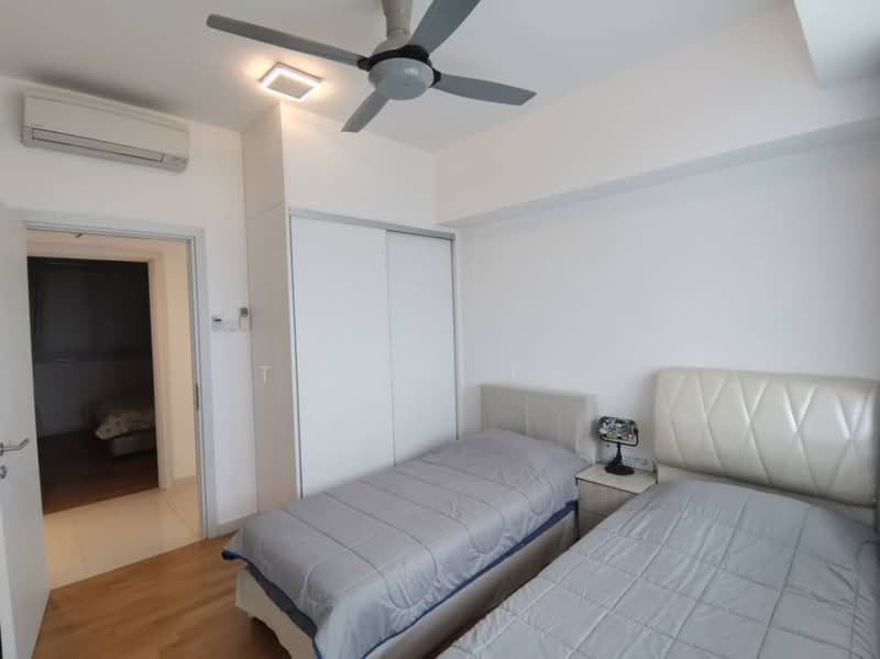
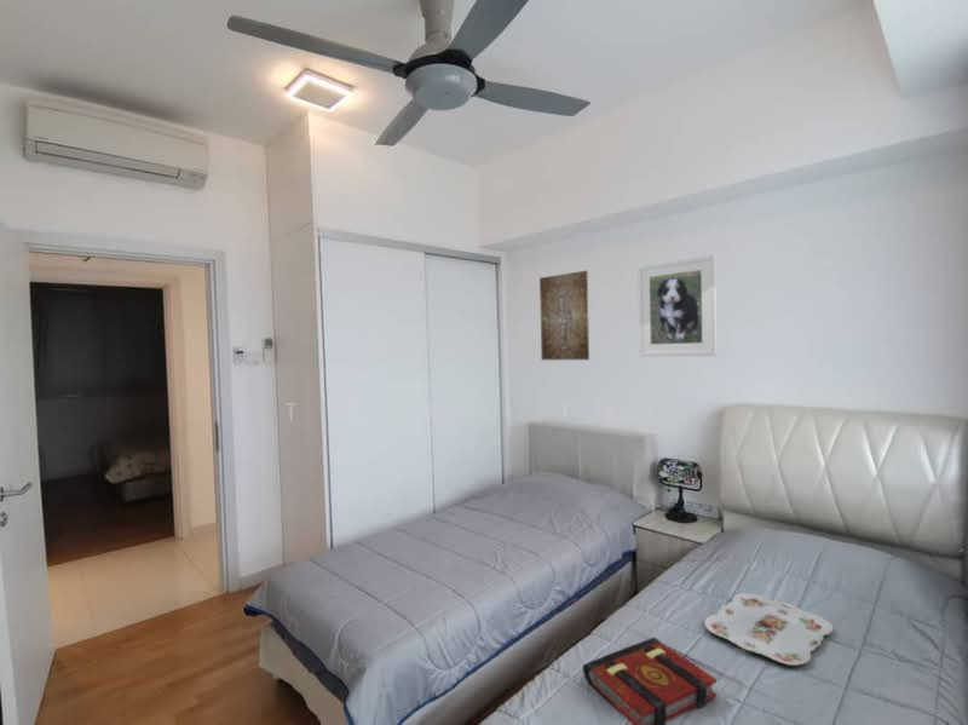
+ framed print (675, 309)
+ book (647, 678)
+ serving tray (767, 626)
+ wall art (563, 317)
